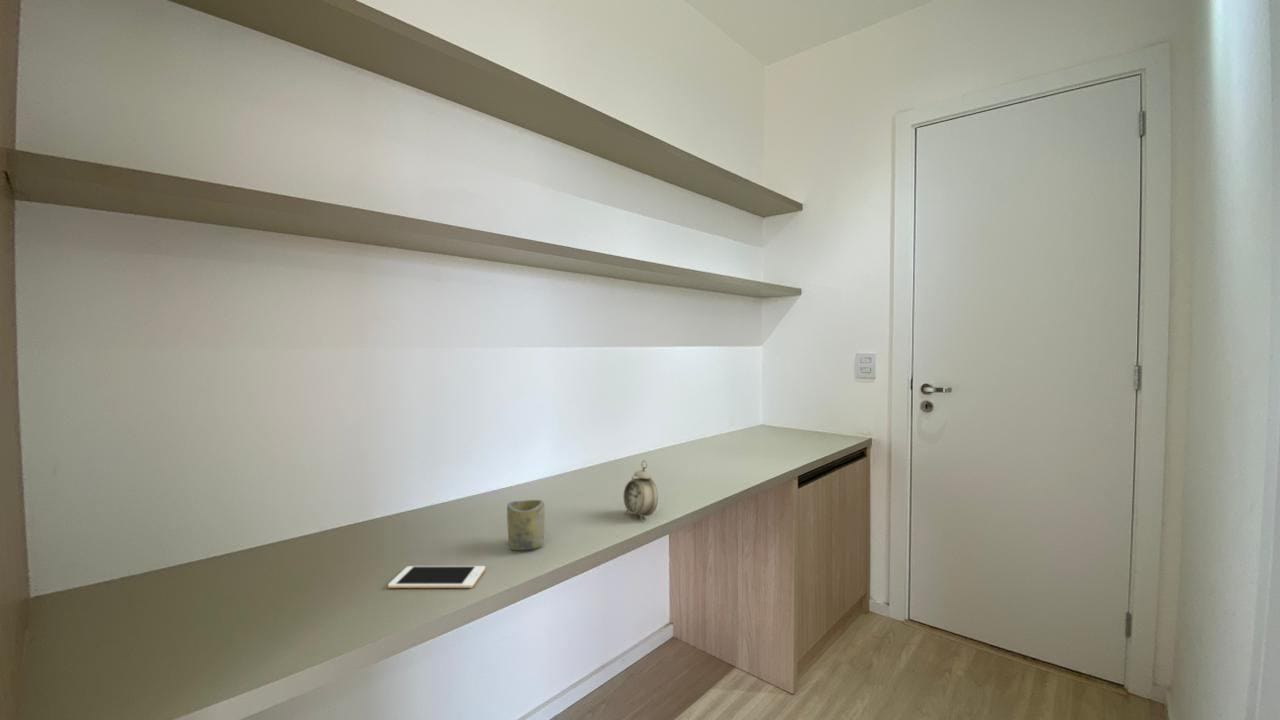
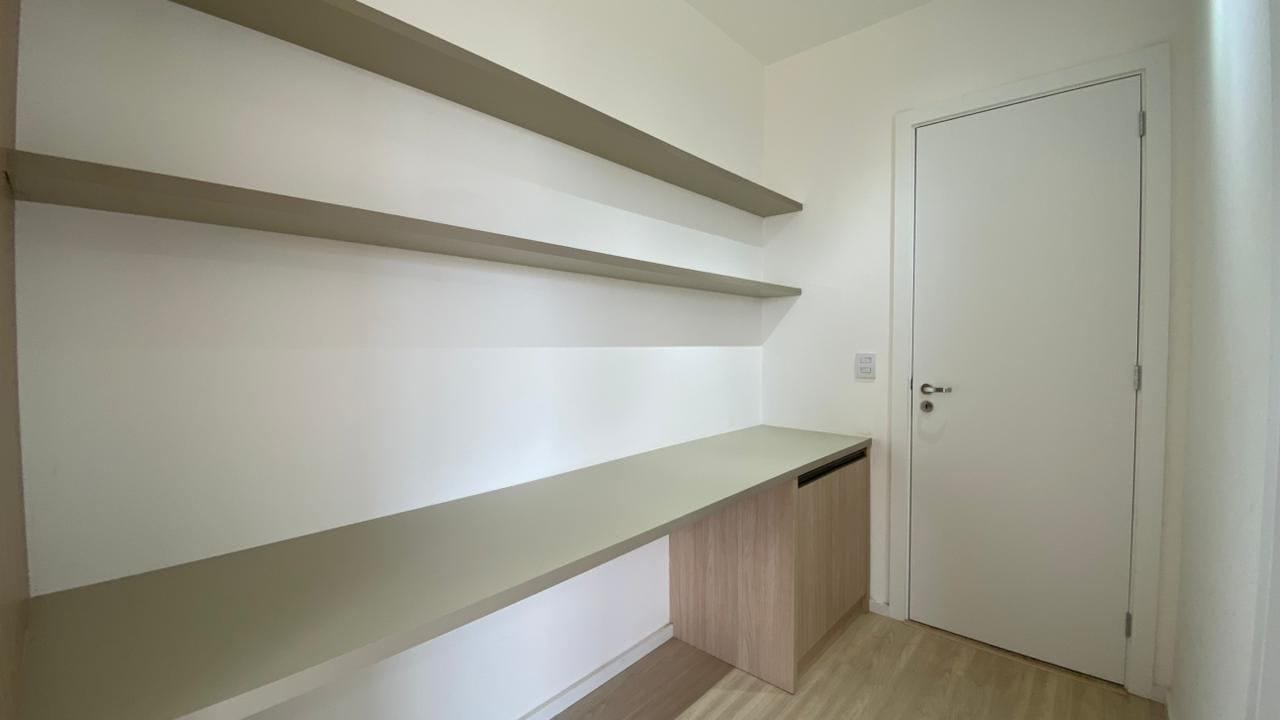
- alarm clock (640, 488)
- cup (526, 524)
- cell phone (438, 576)
